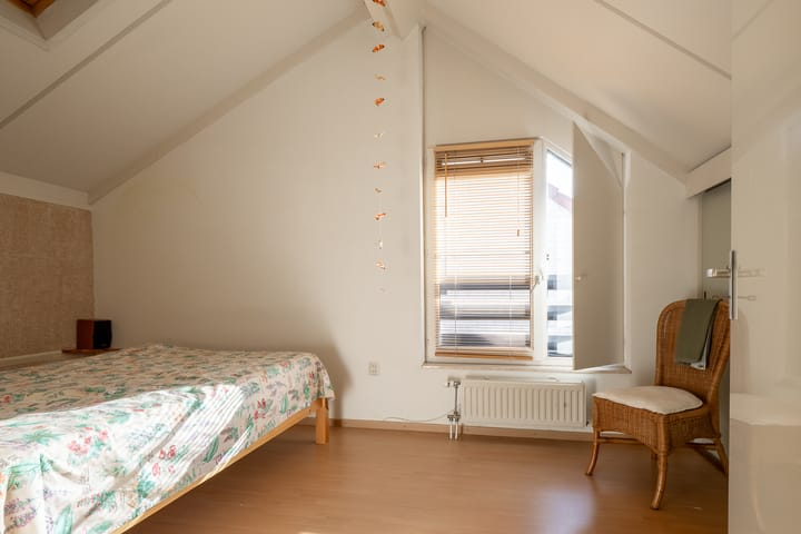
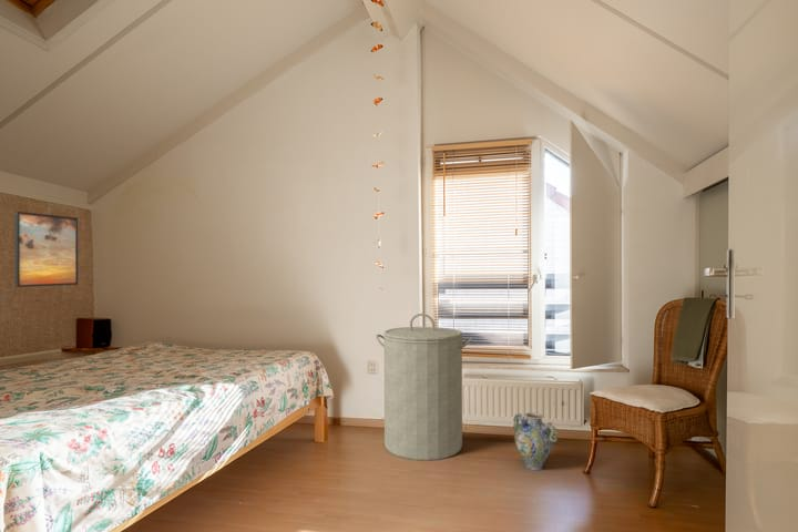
+ ceramic jug (533, 440)
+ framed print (48, 249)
+ laundry hamper (422, 379)
